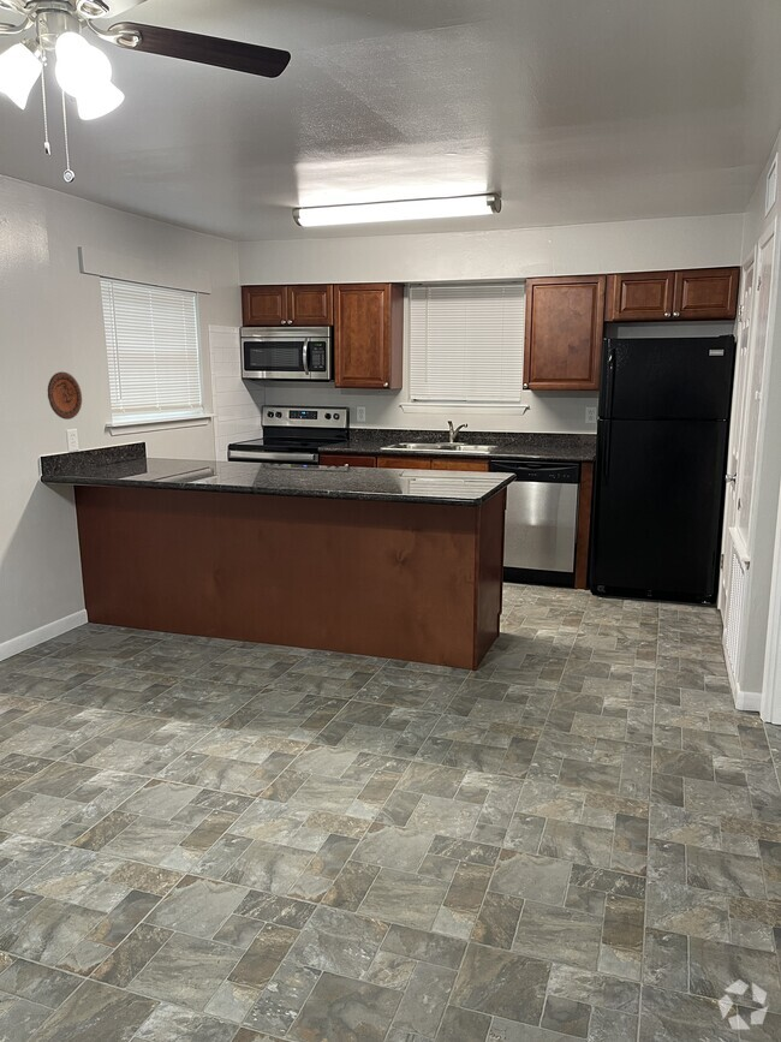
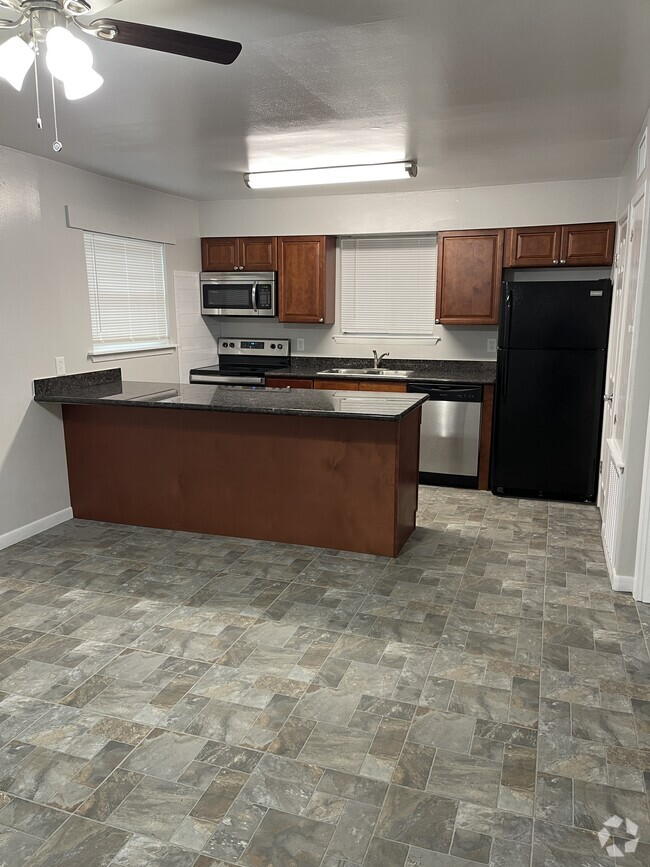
- decorative plate (64, 395)
